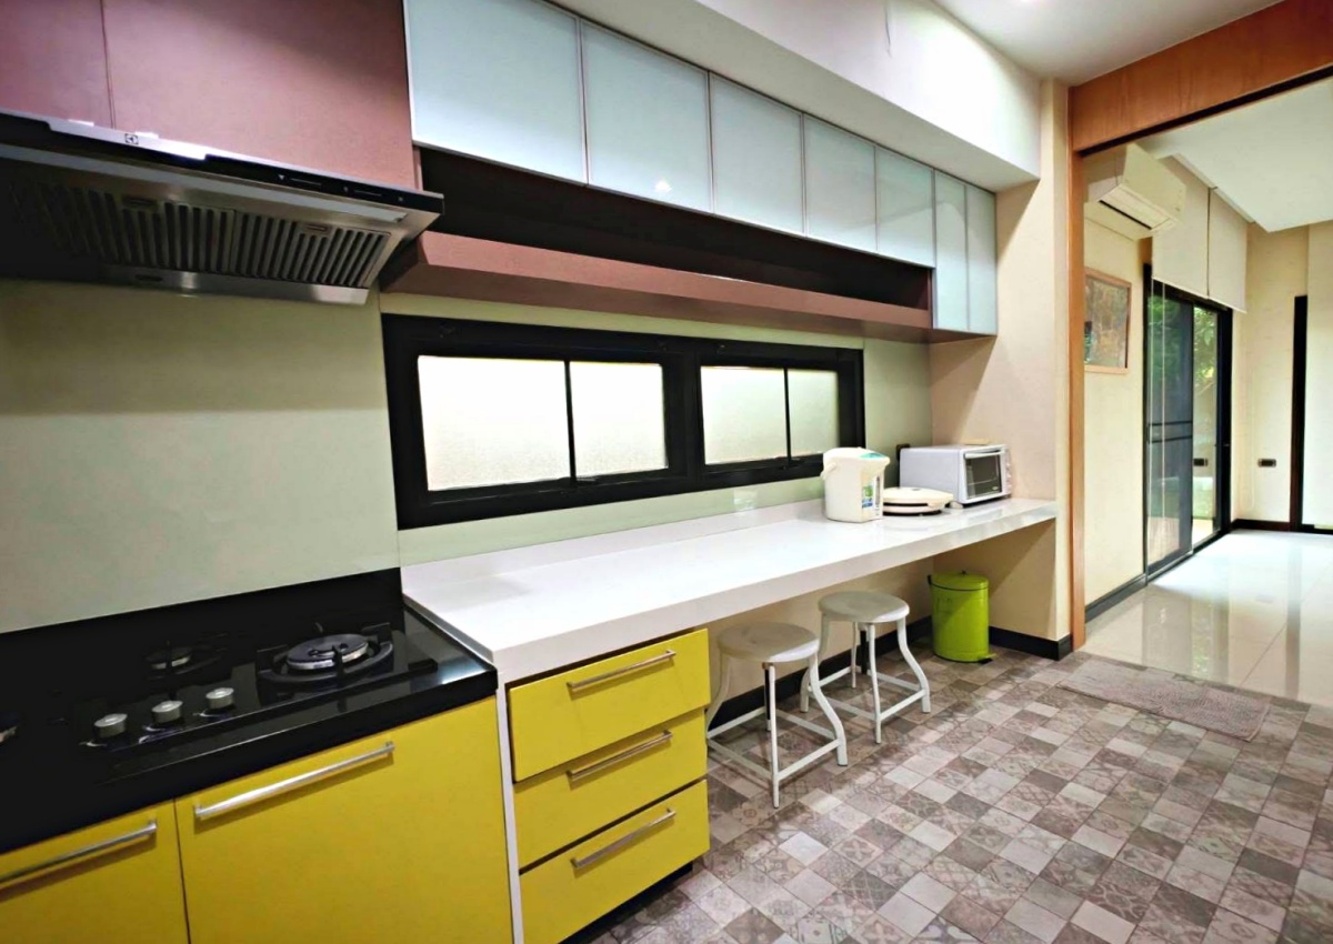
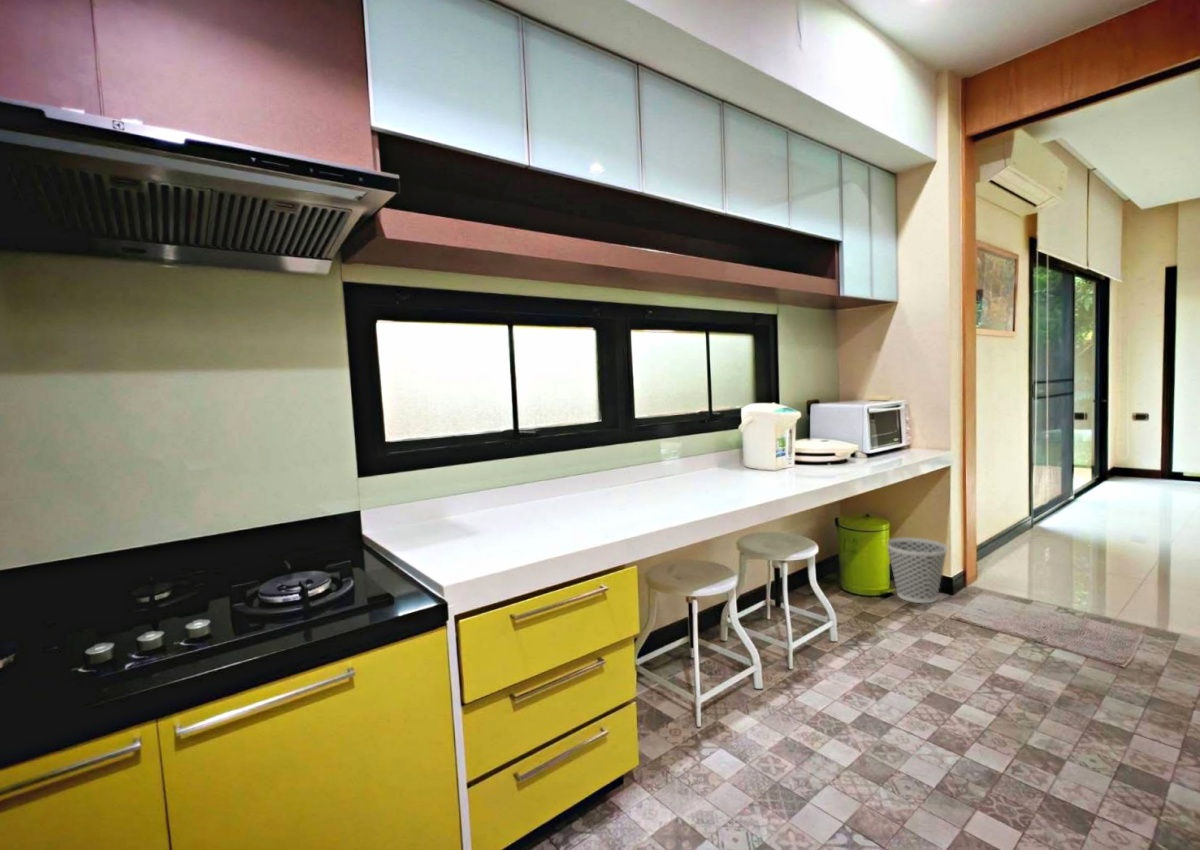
+ wastebasket (916, 570)
